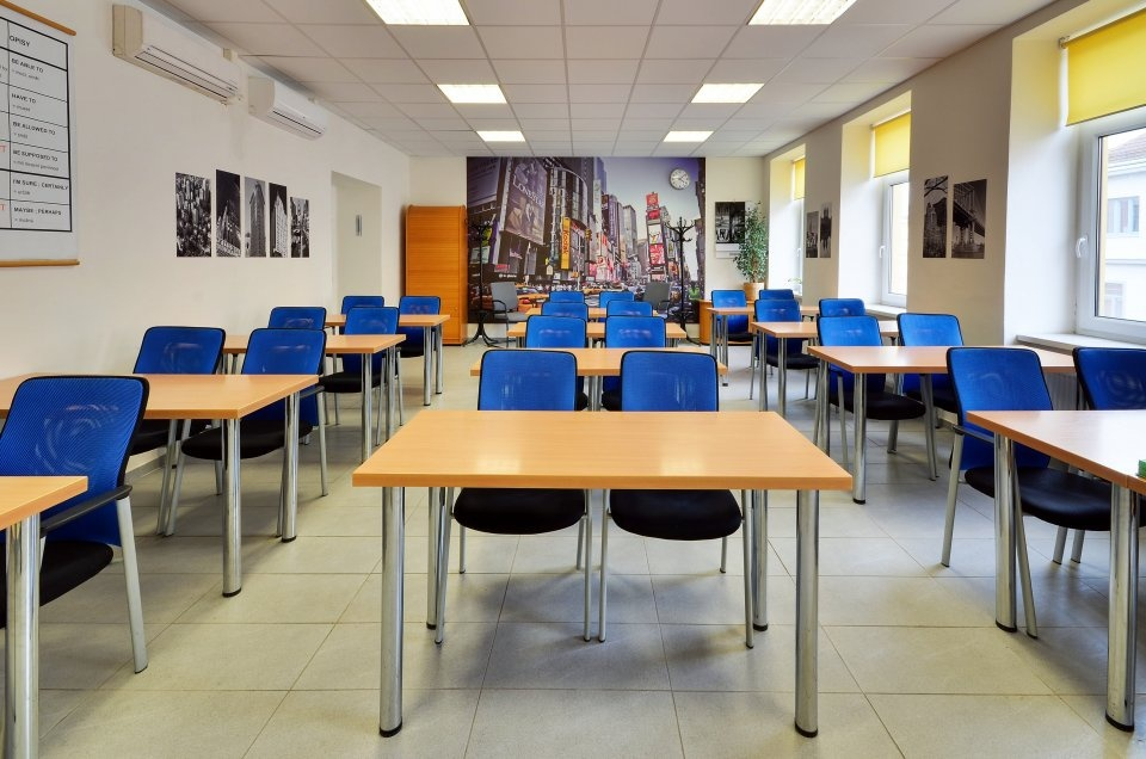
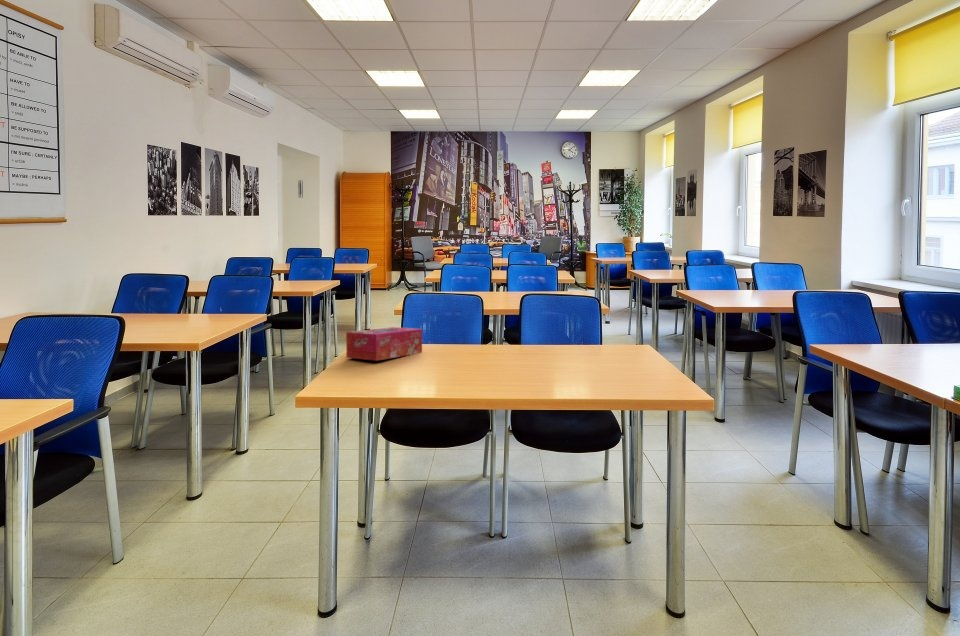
+ tissue box (385, 342)
